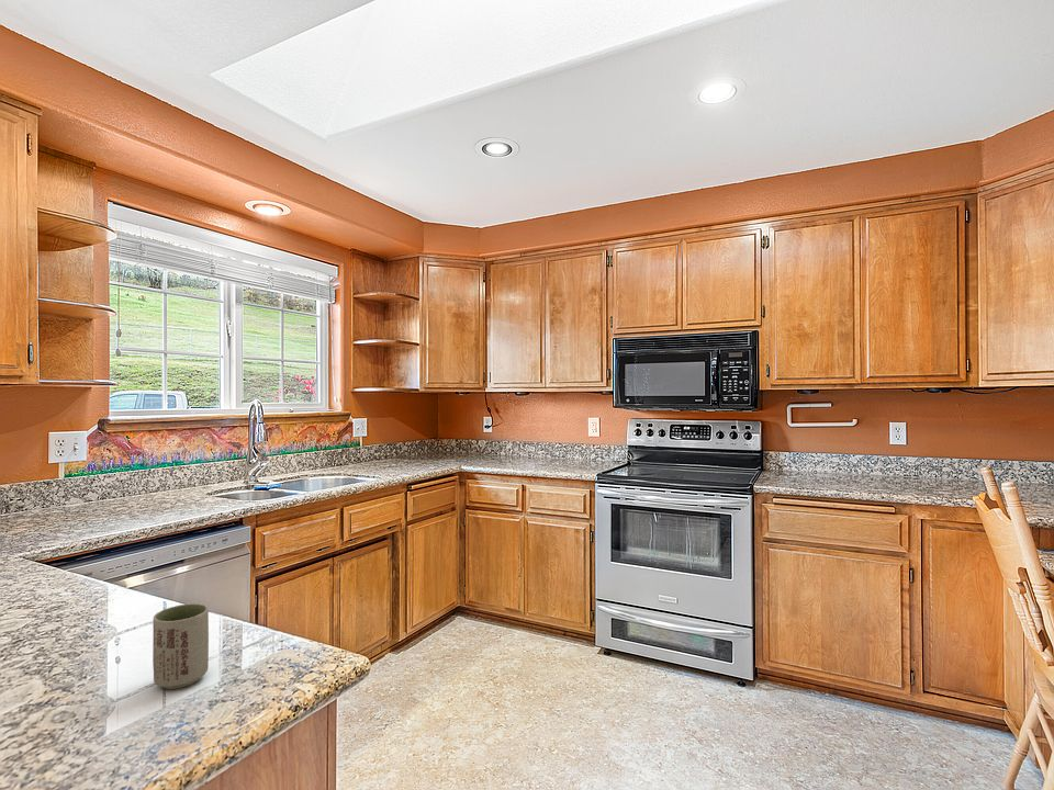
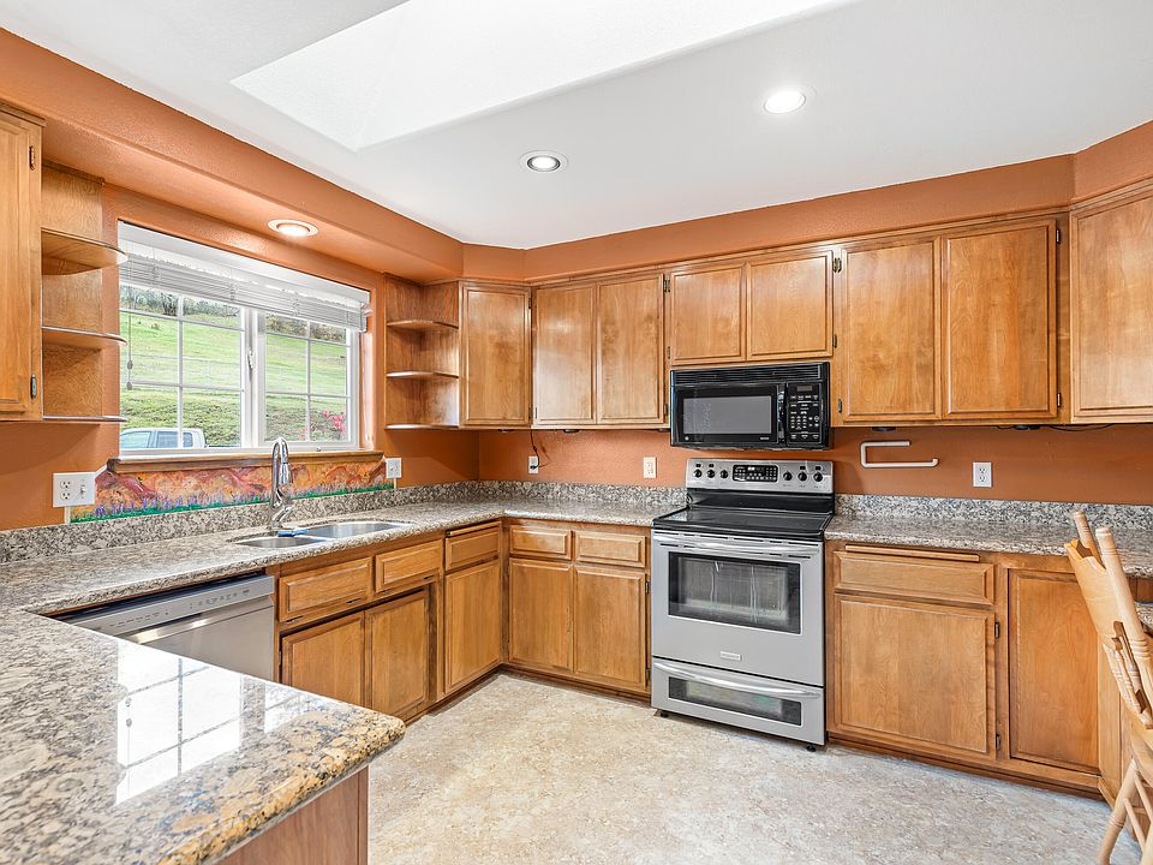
- cup (181, 645)
